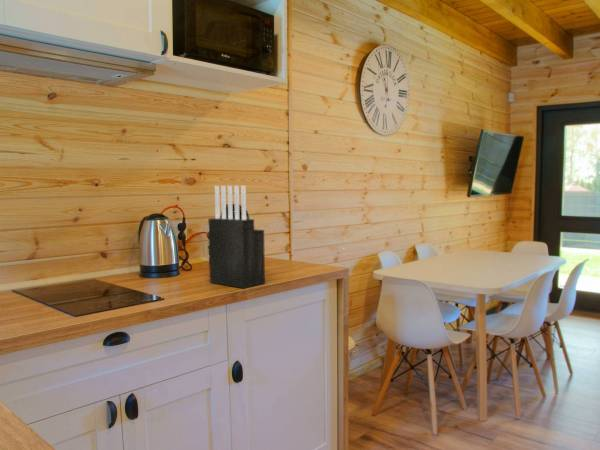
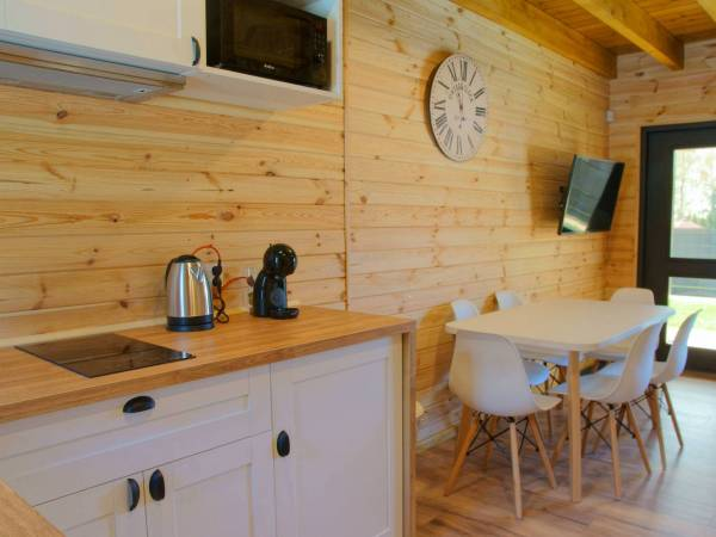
- knife block (238, 234)
